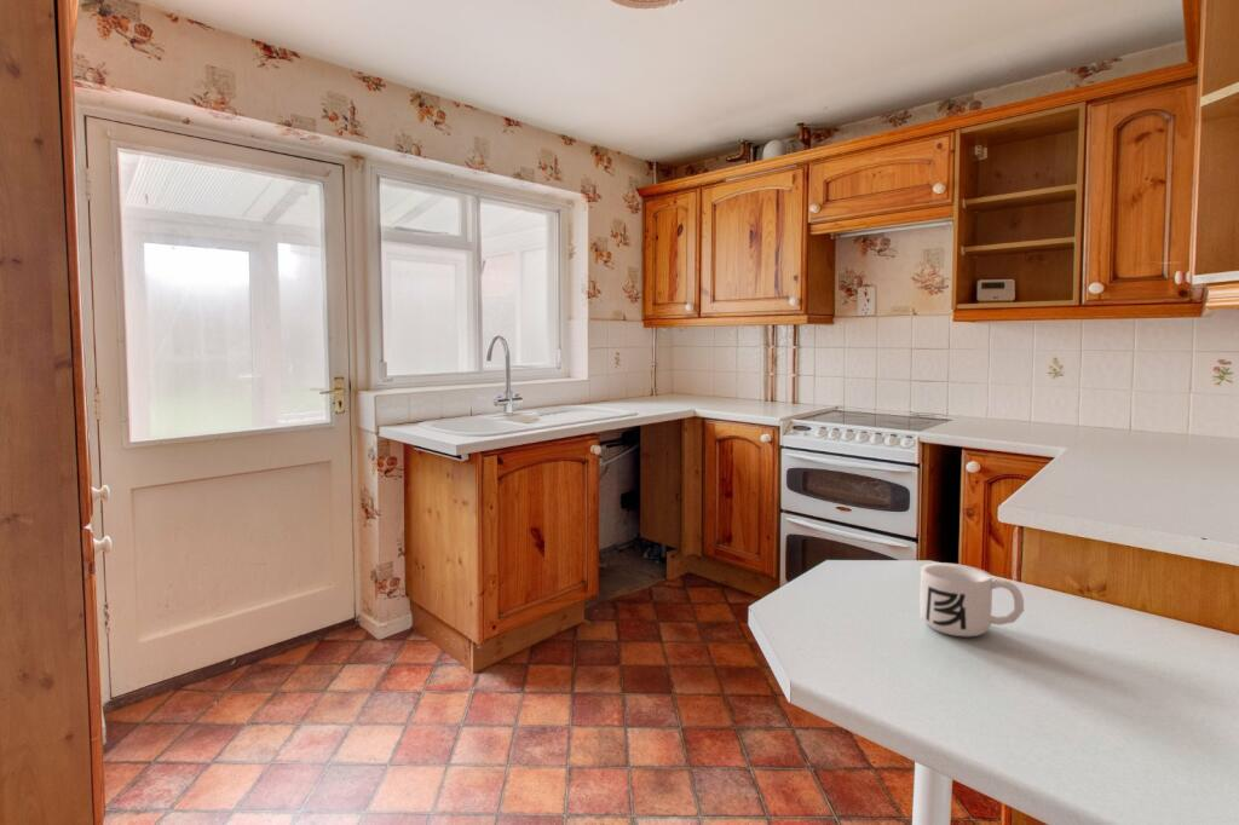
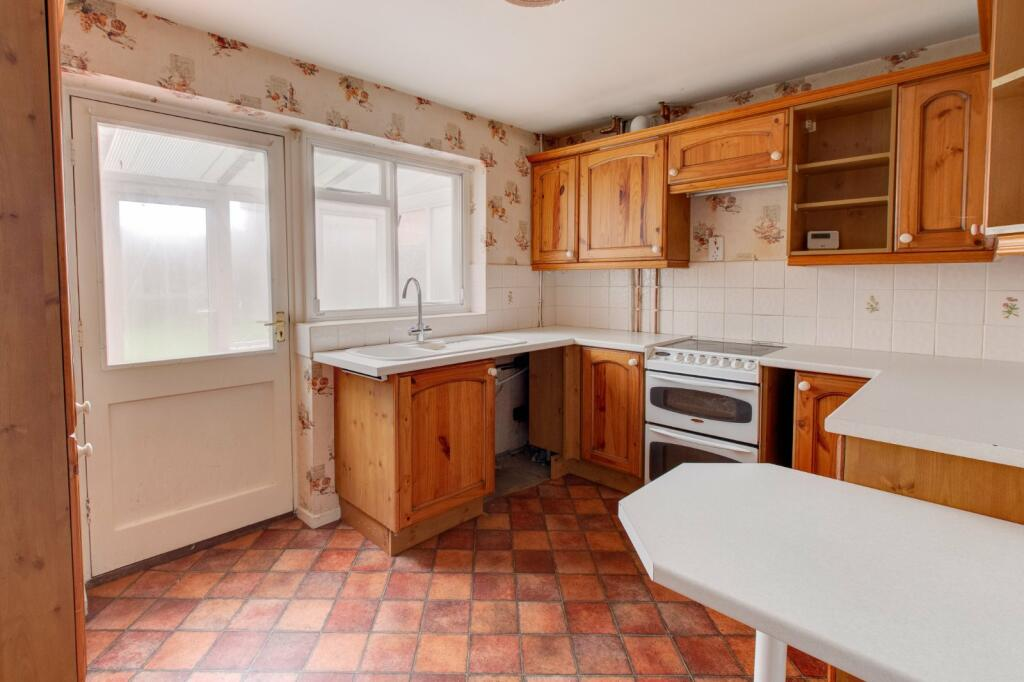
- mug (970, 601)
